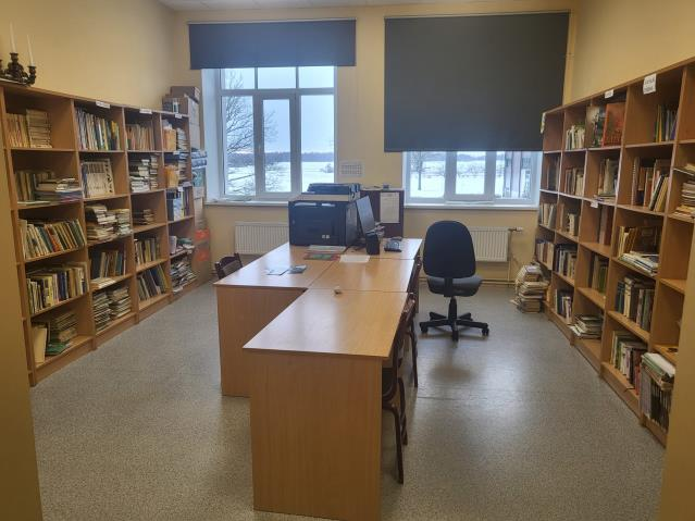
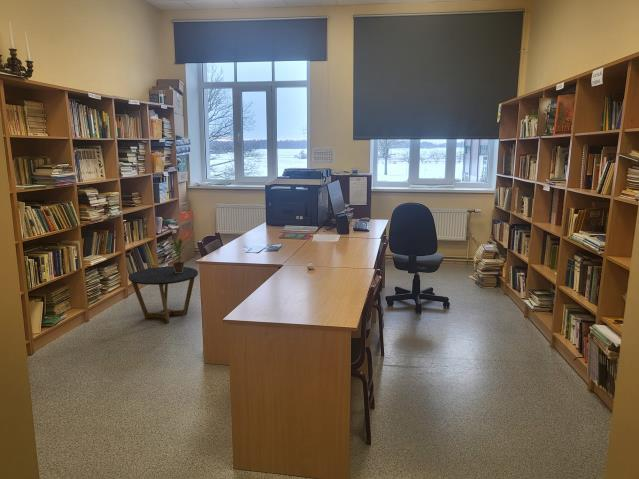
+ potted plant (179, 253)
+ side table (165, 295)
